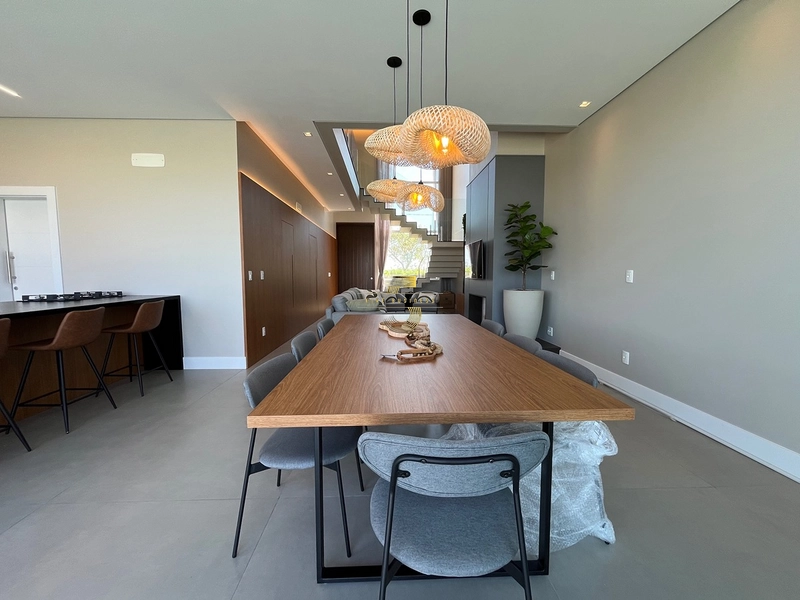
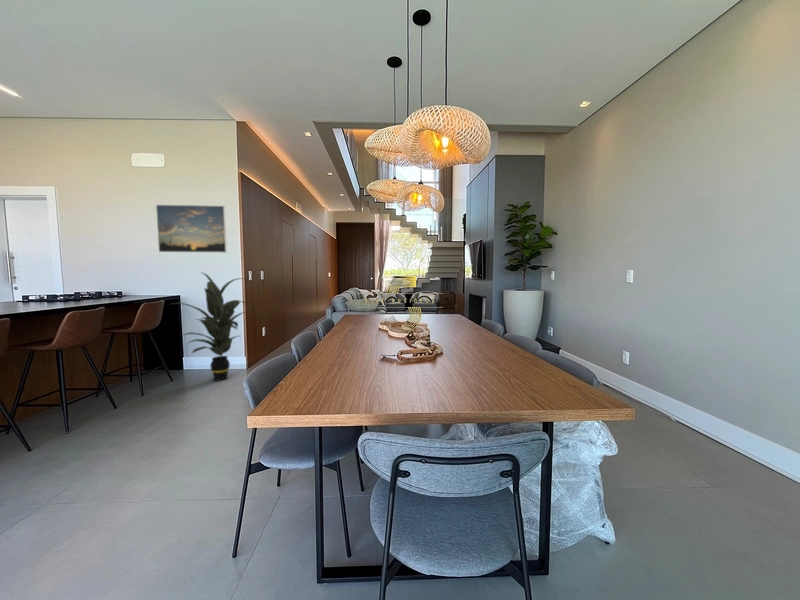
+ indoor plant (215, 325)
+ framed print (192, 229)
